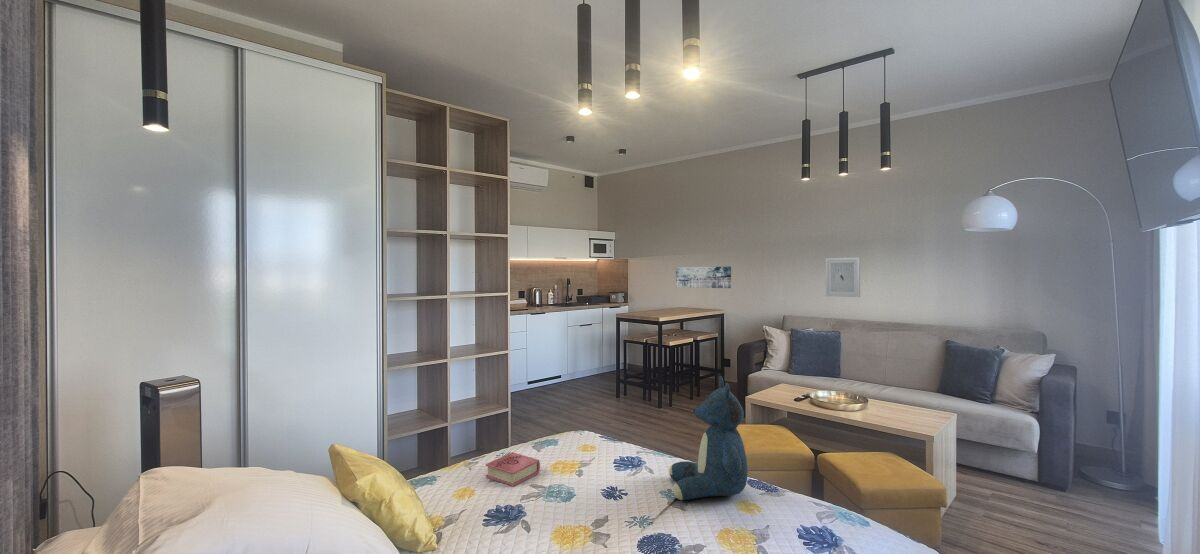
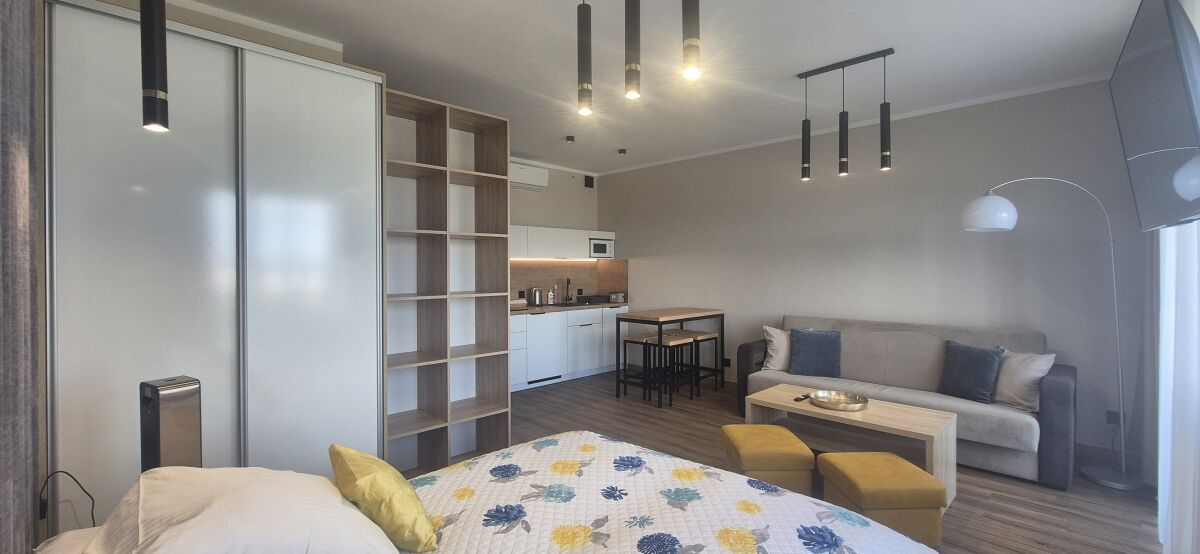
- wall art (702, 277)
- teddy bear (707, 435)
- wall art (842, 277)
- book (513, 467)
